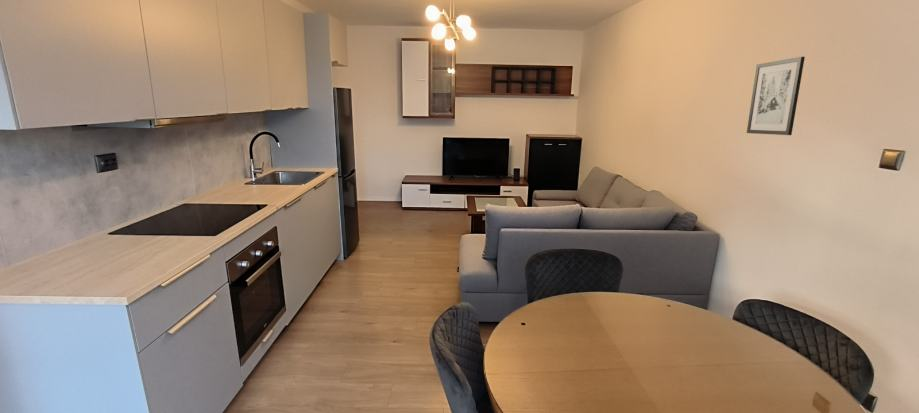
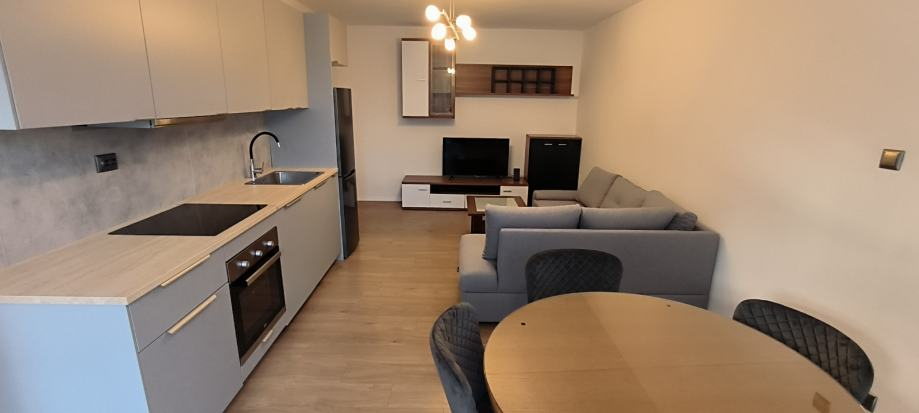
- wall art (773, 98)
